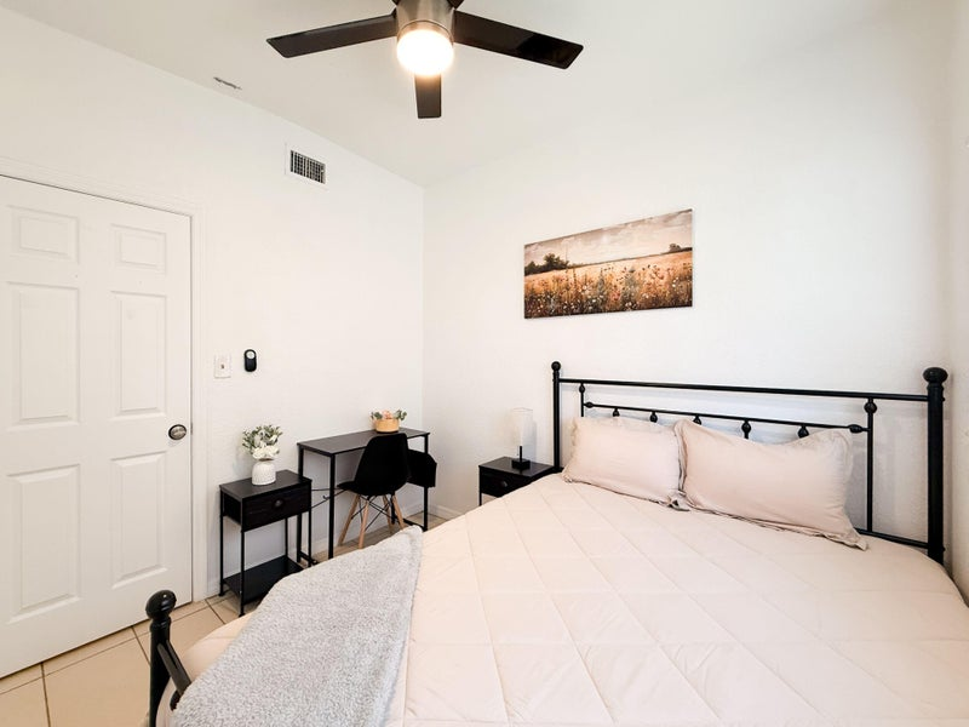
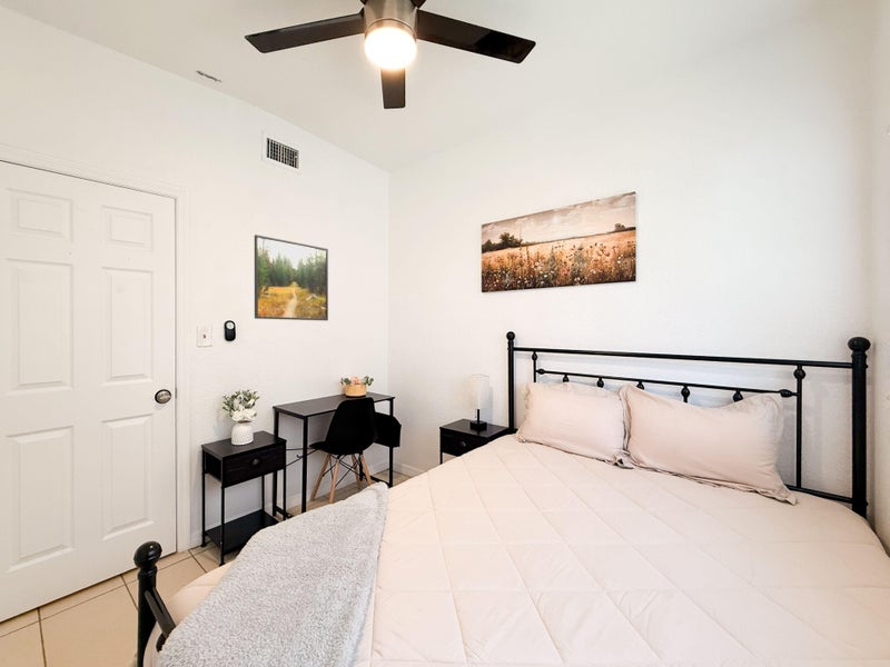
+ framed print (294, 280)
